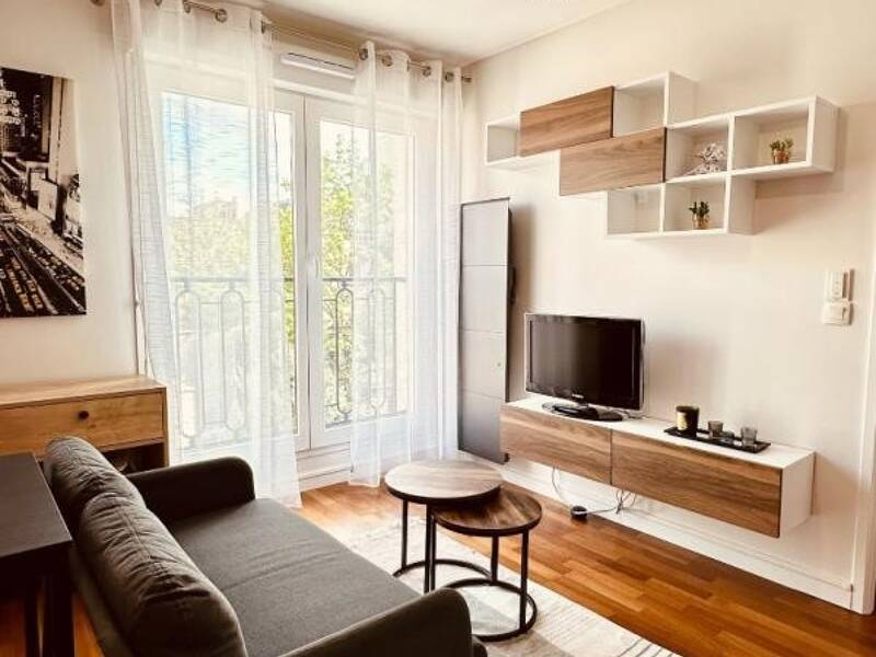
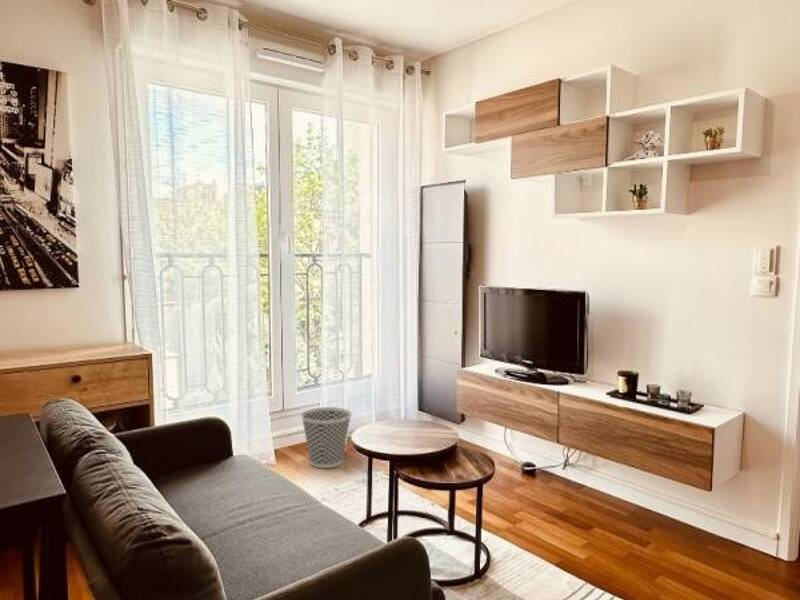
+ wastebasket (326, 438)
